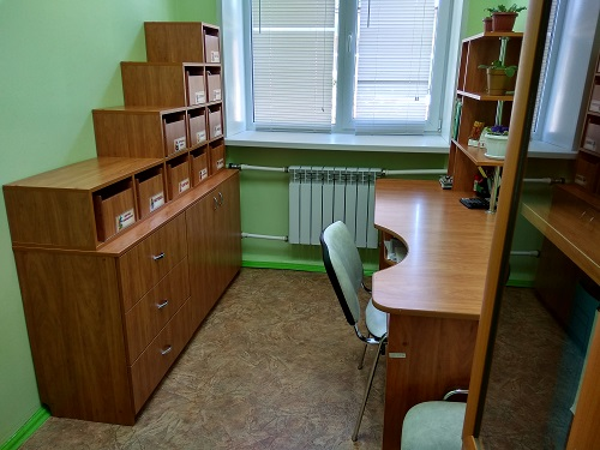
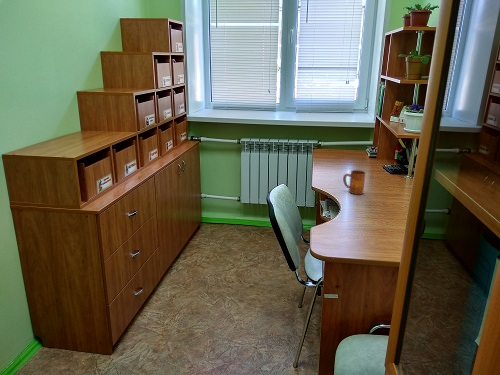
+ mug (353, 181)
